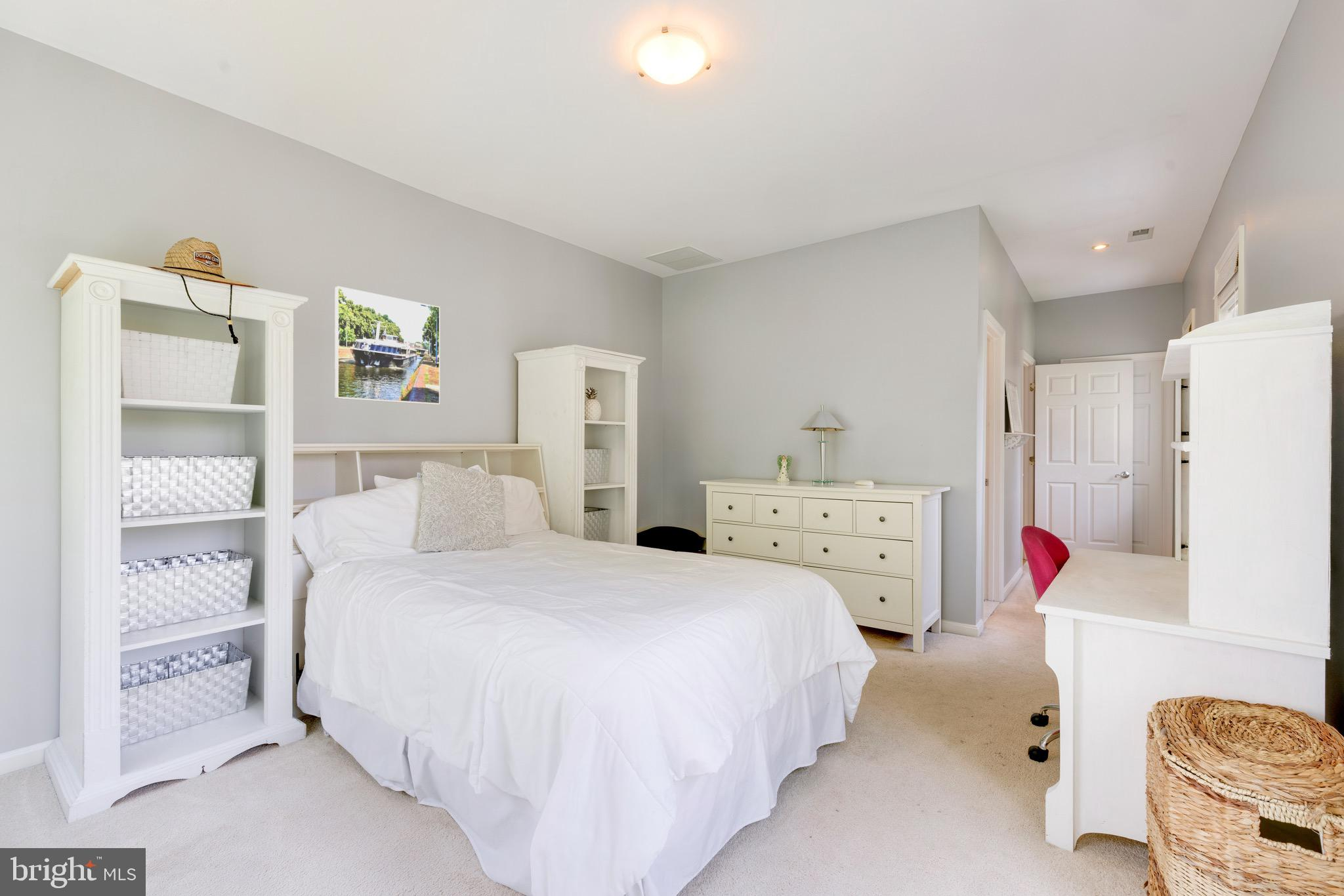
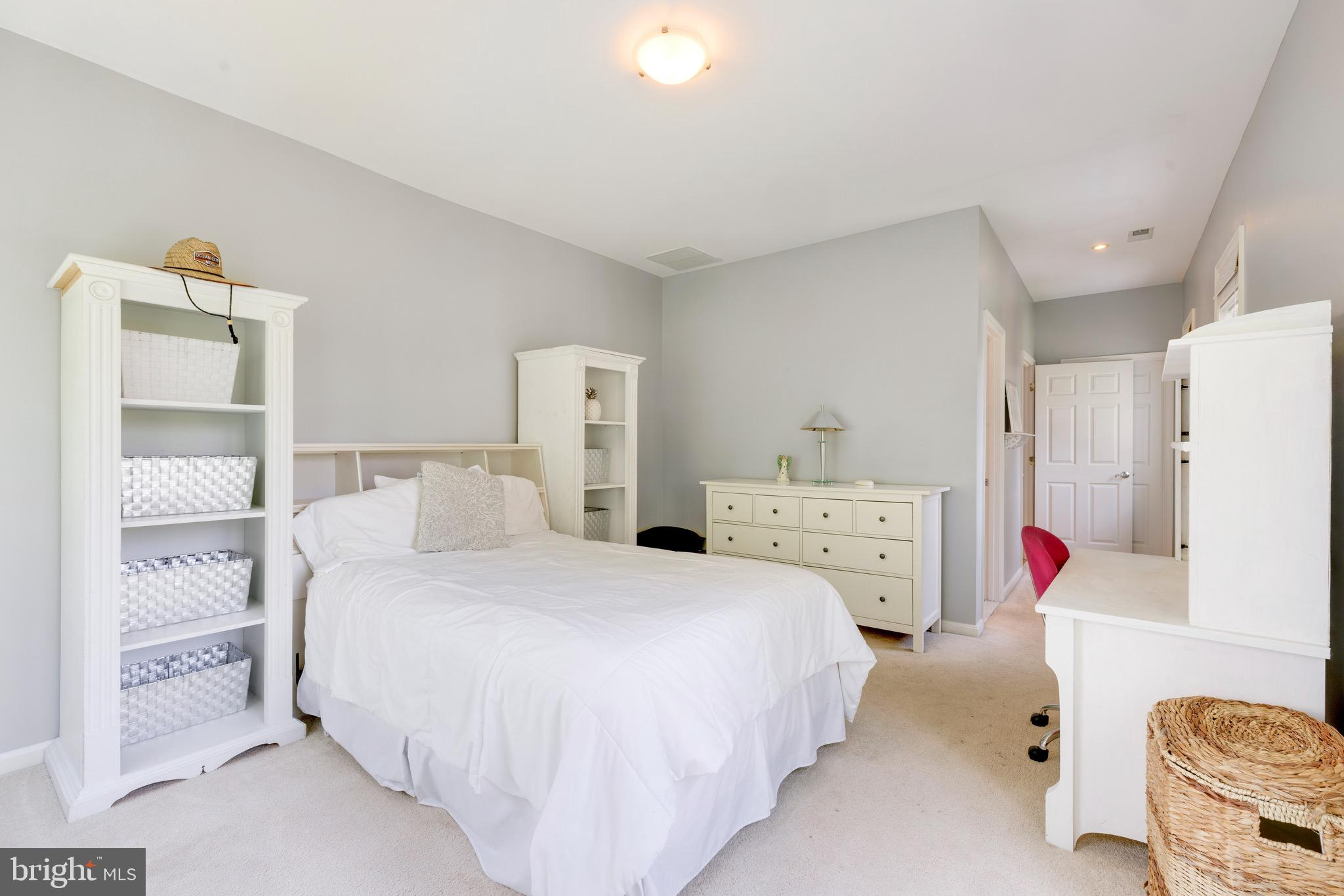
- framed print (390, 350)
